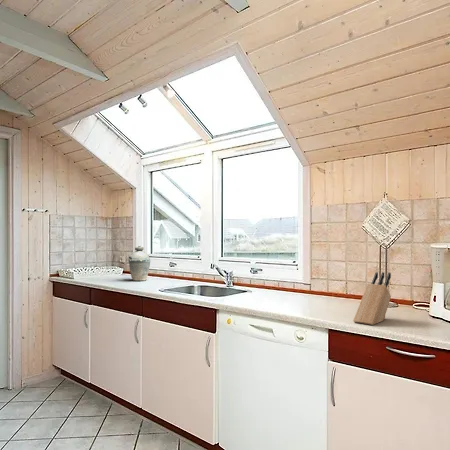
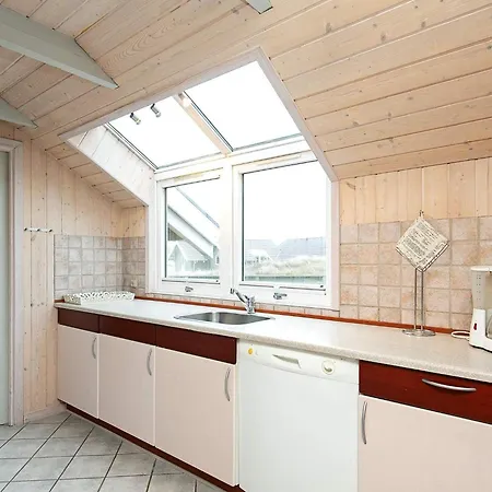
- kettle (139, 262)
- knife block (374, 296)
